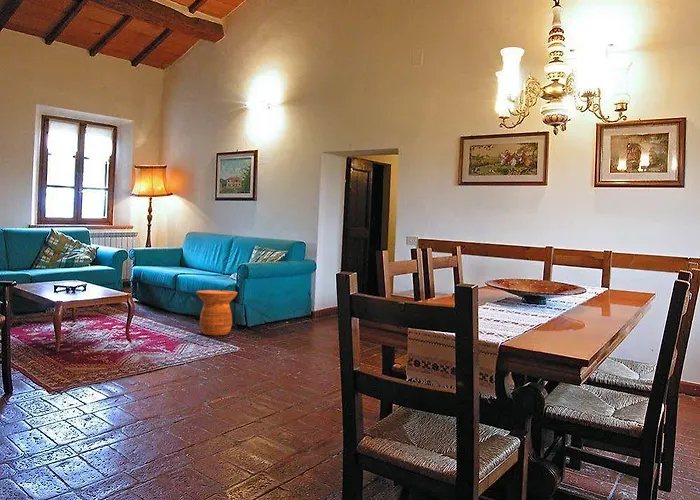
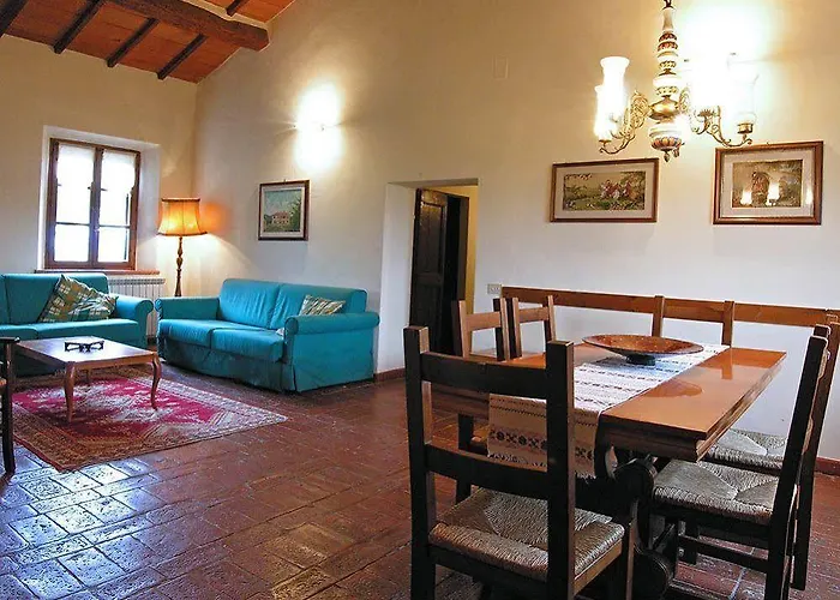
- side table (216, 312)
